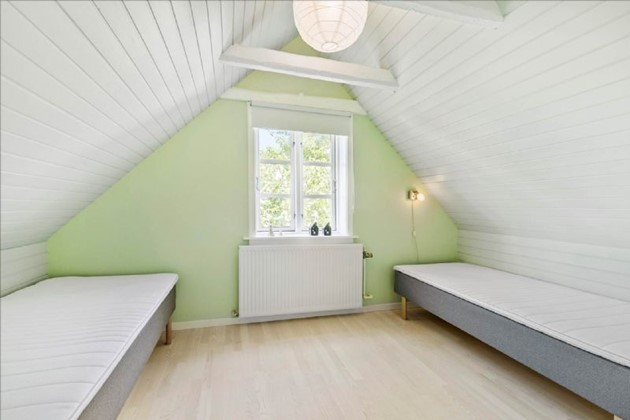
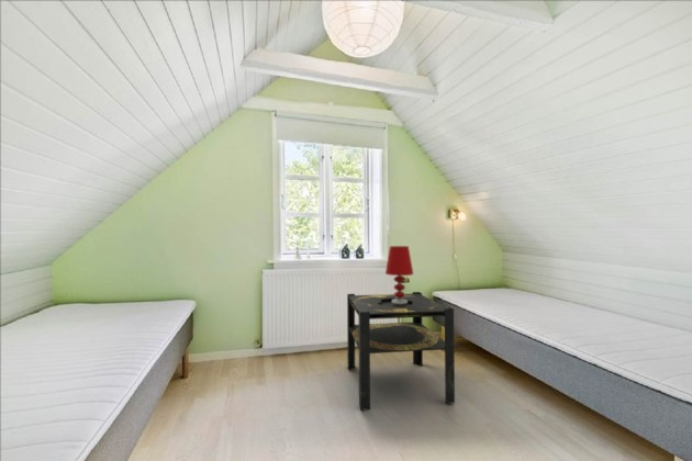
+ table lamp (399, 271)
+ side table (394, 341)
